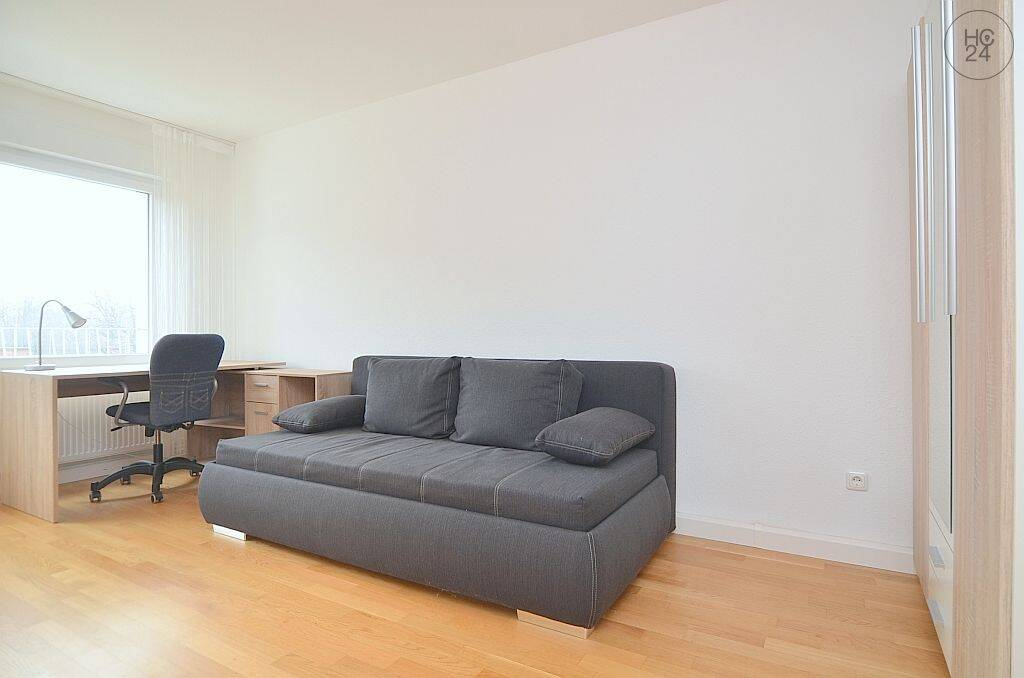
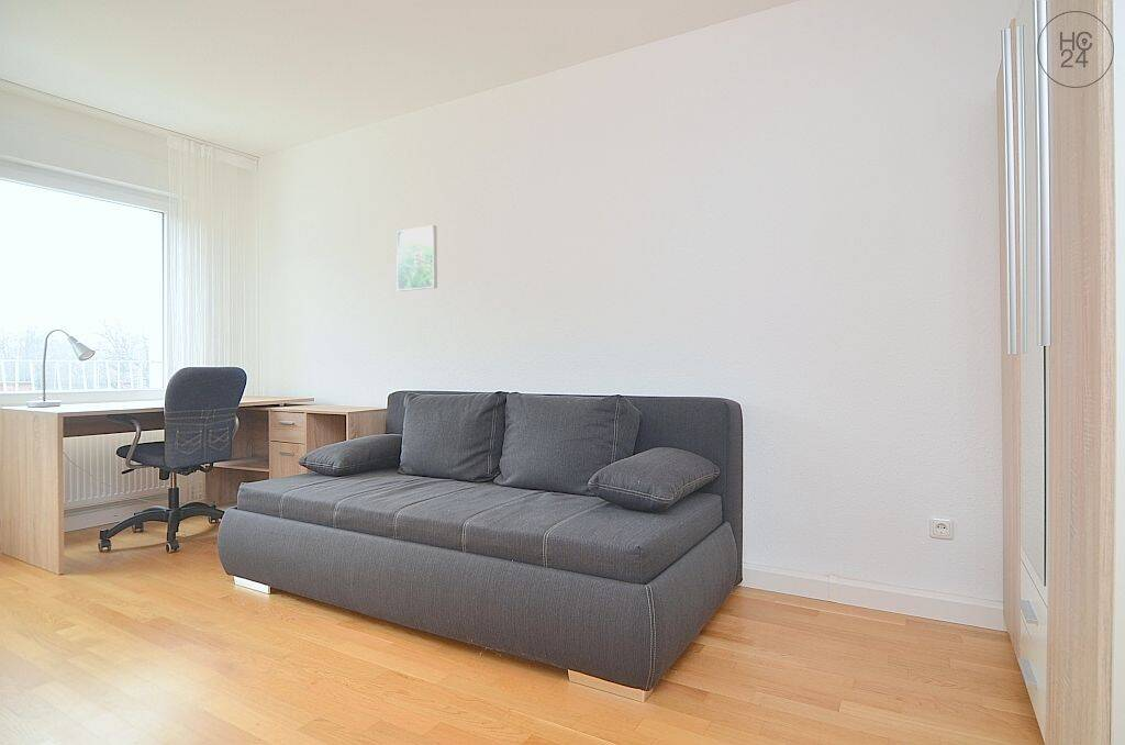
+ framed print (416, 258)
